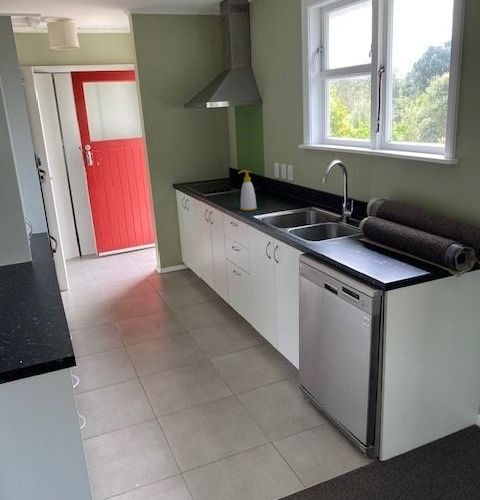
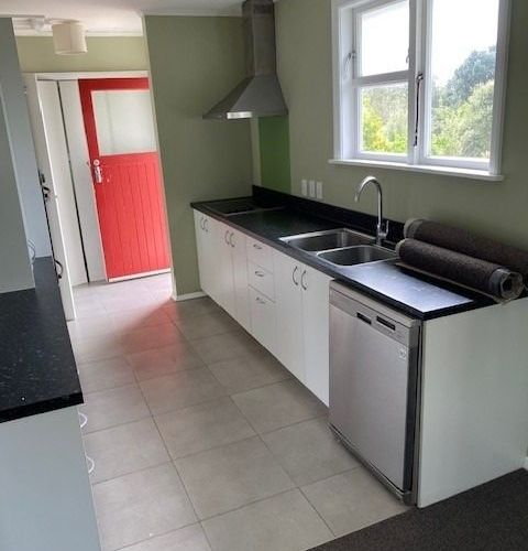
- soap bottle (247, 190)
